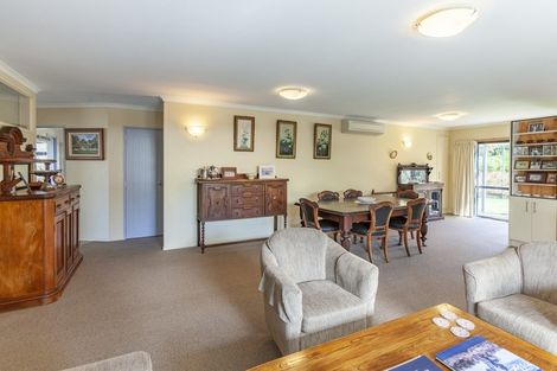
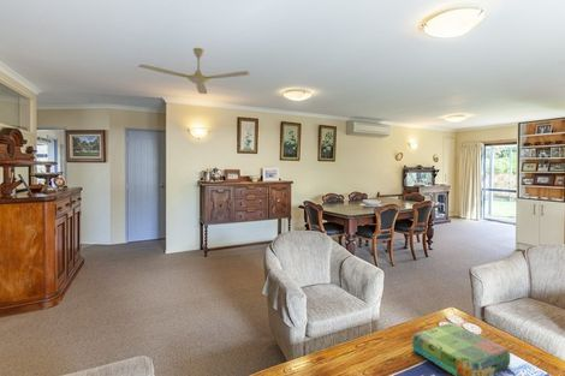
+ board game (458, 348)
+ ceiling fan (196, 71)
